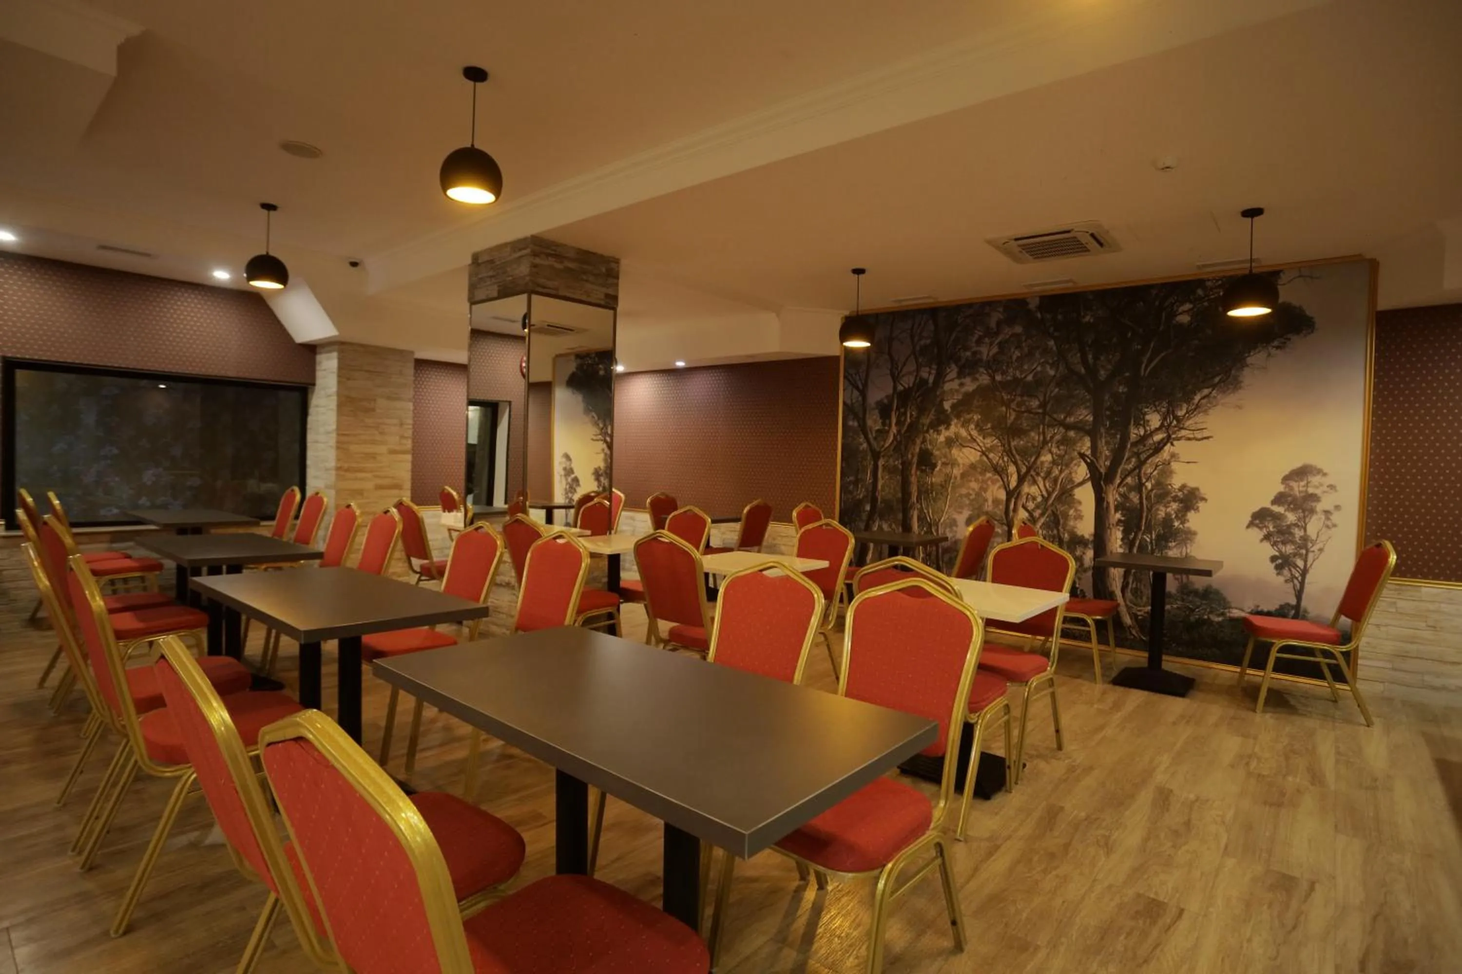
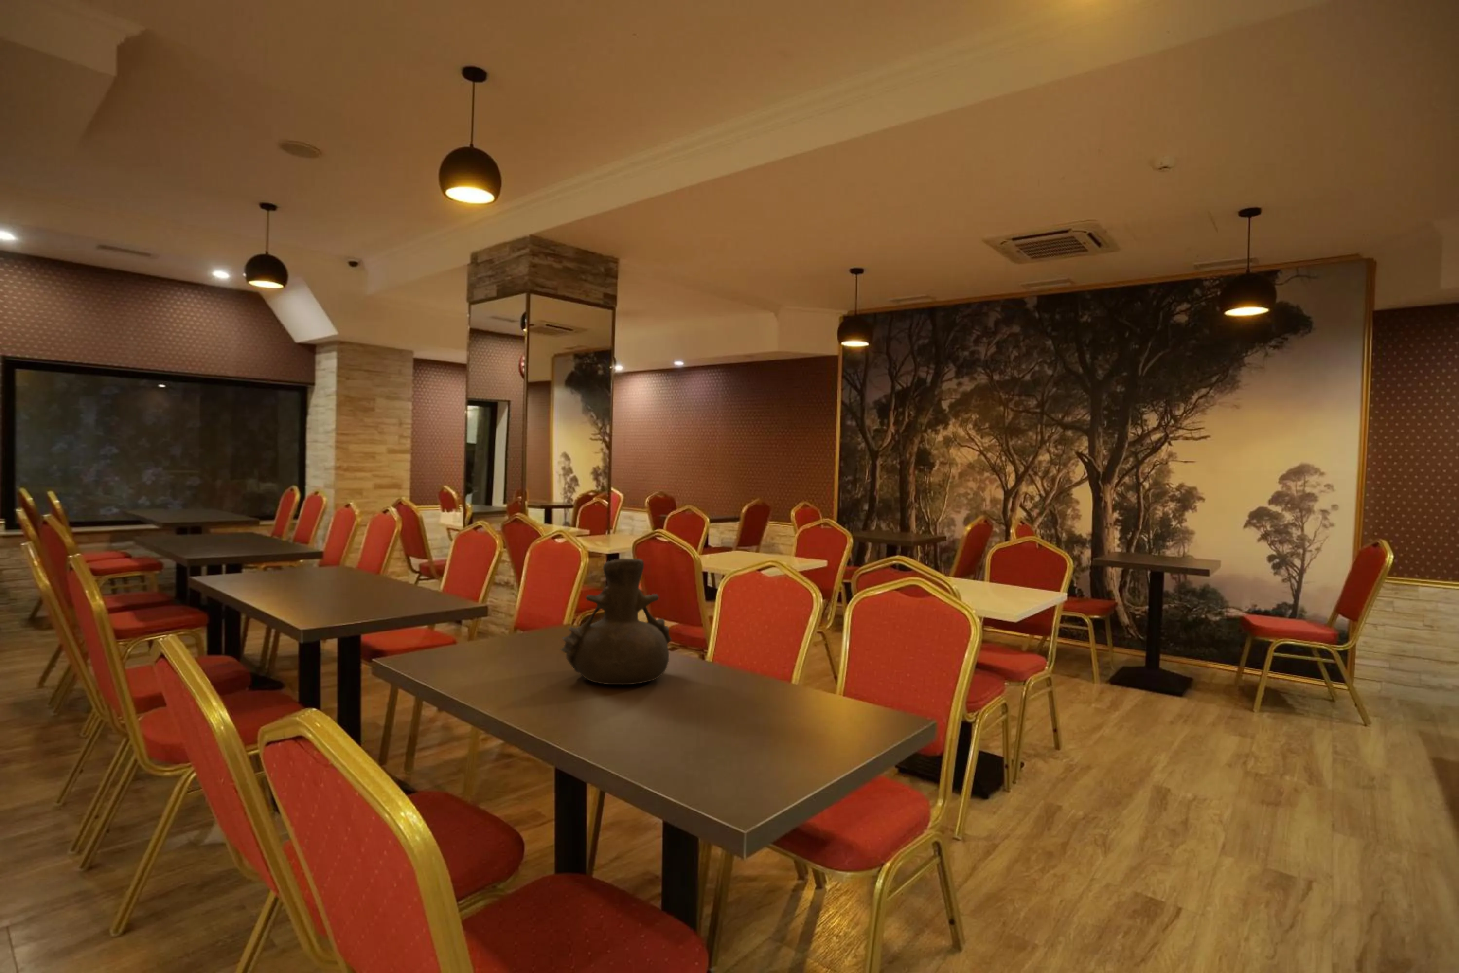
+ vase (623, 617)
